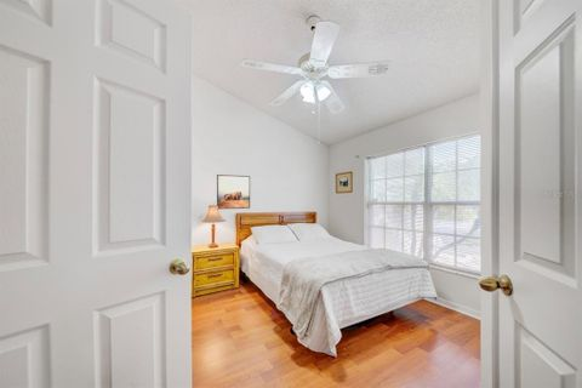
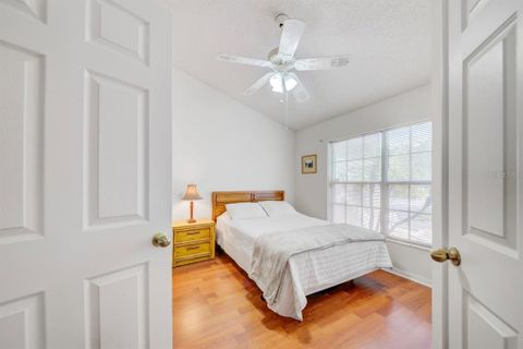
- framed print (234, 192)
